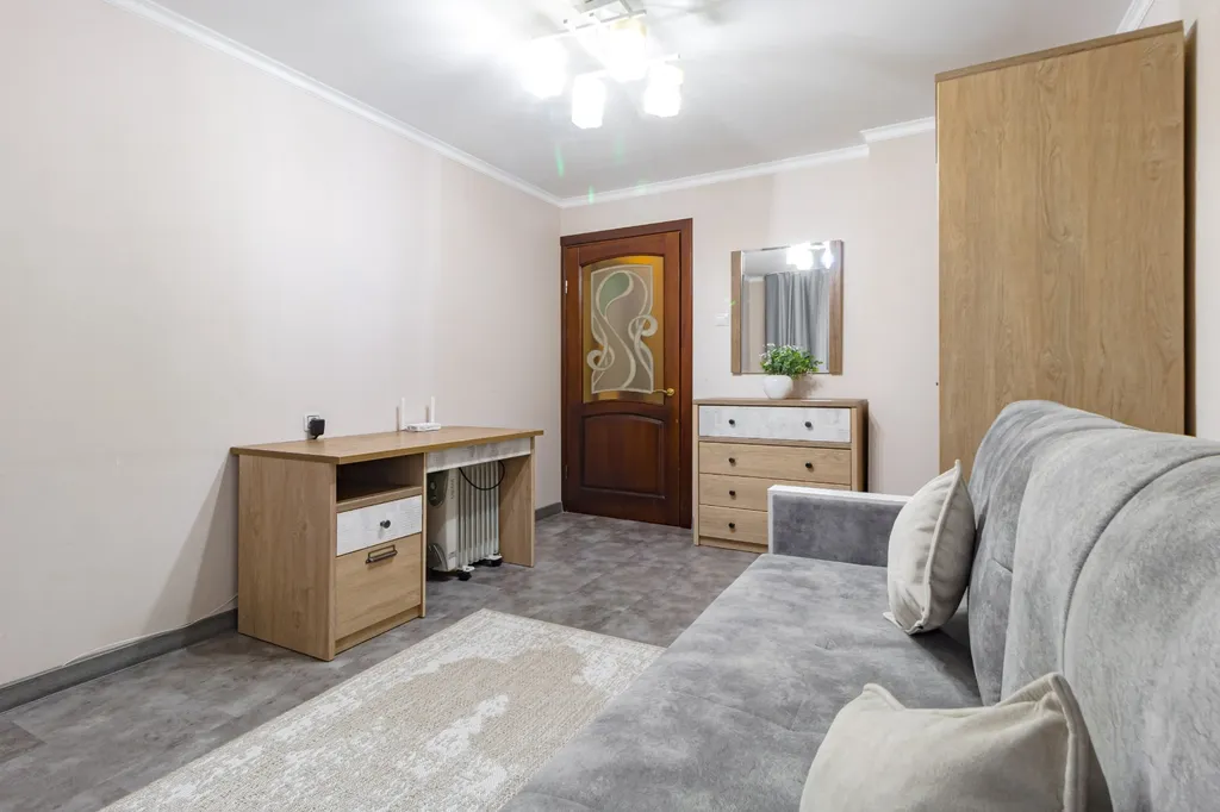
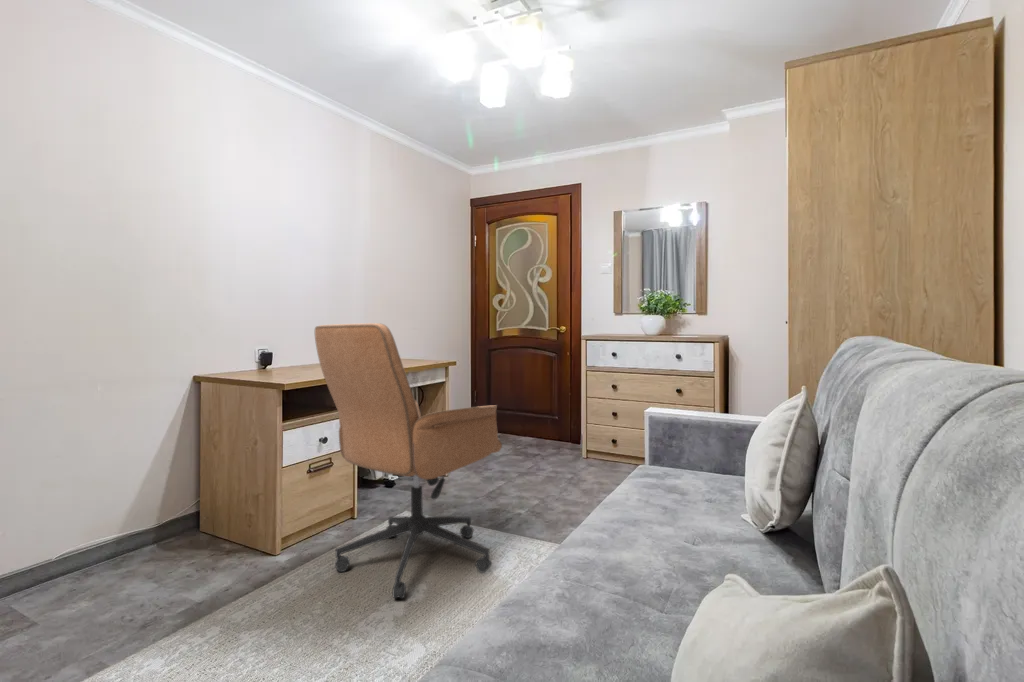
+ office chair (414, 443)
